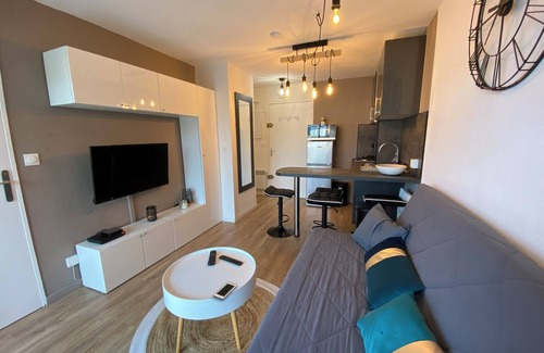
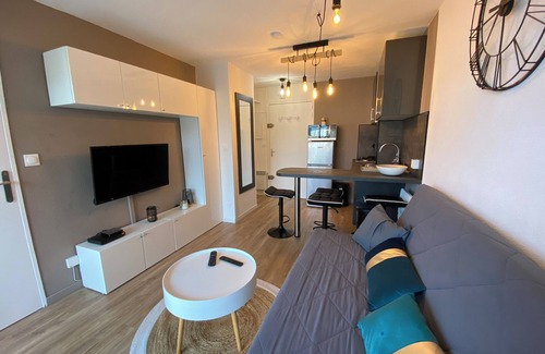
- cell phone (225, 290)
